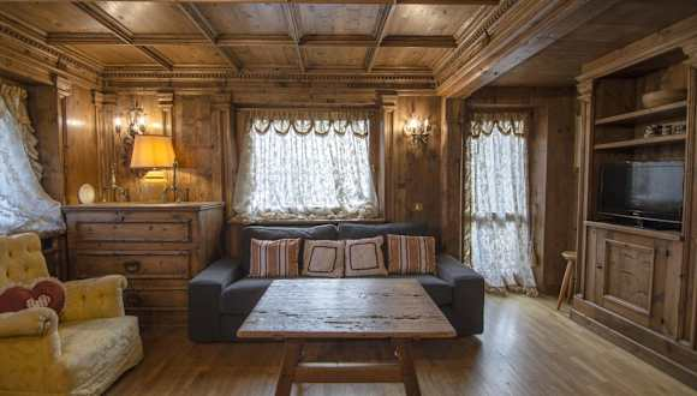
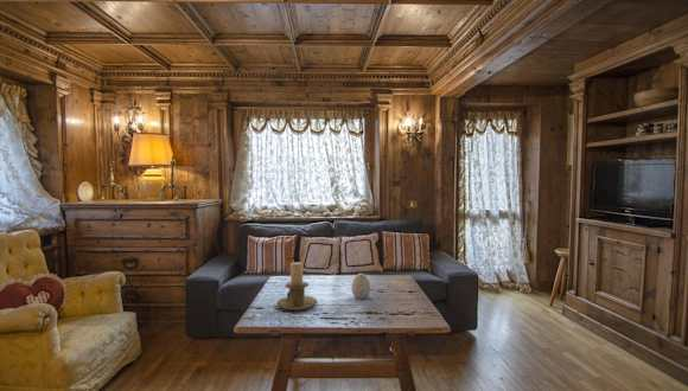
+ decorative egg (361, 284)
+ candle holder (297, 283)
